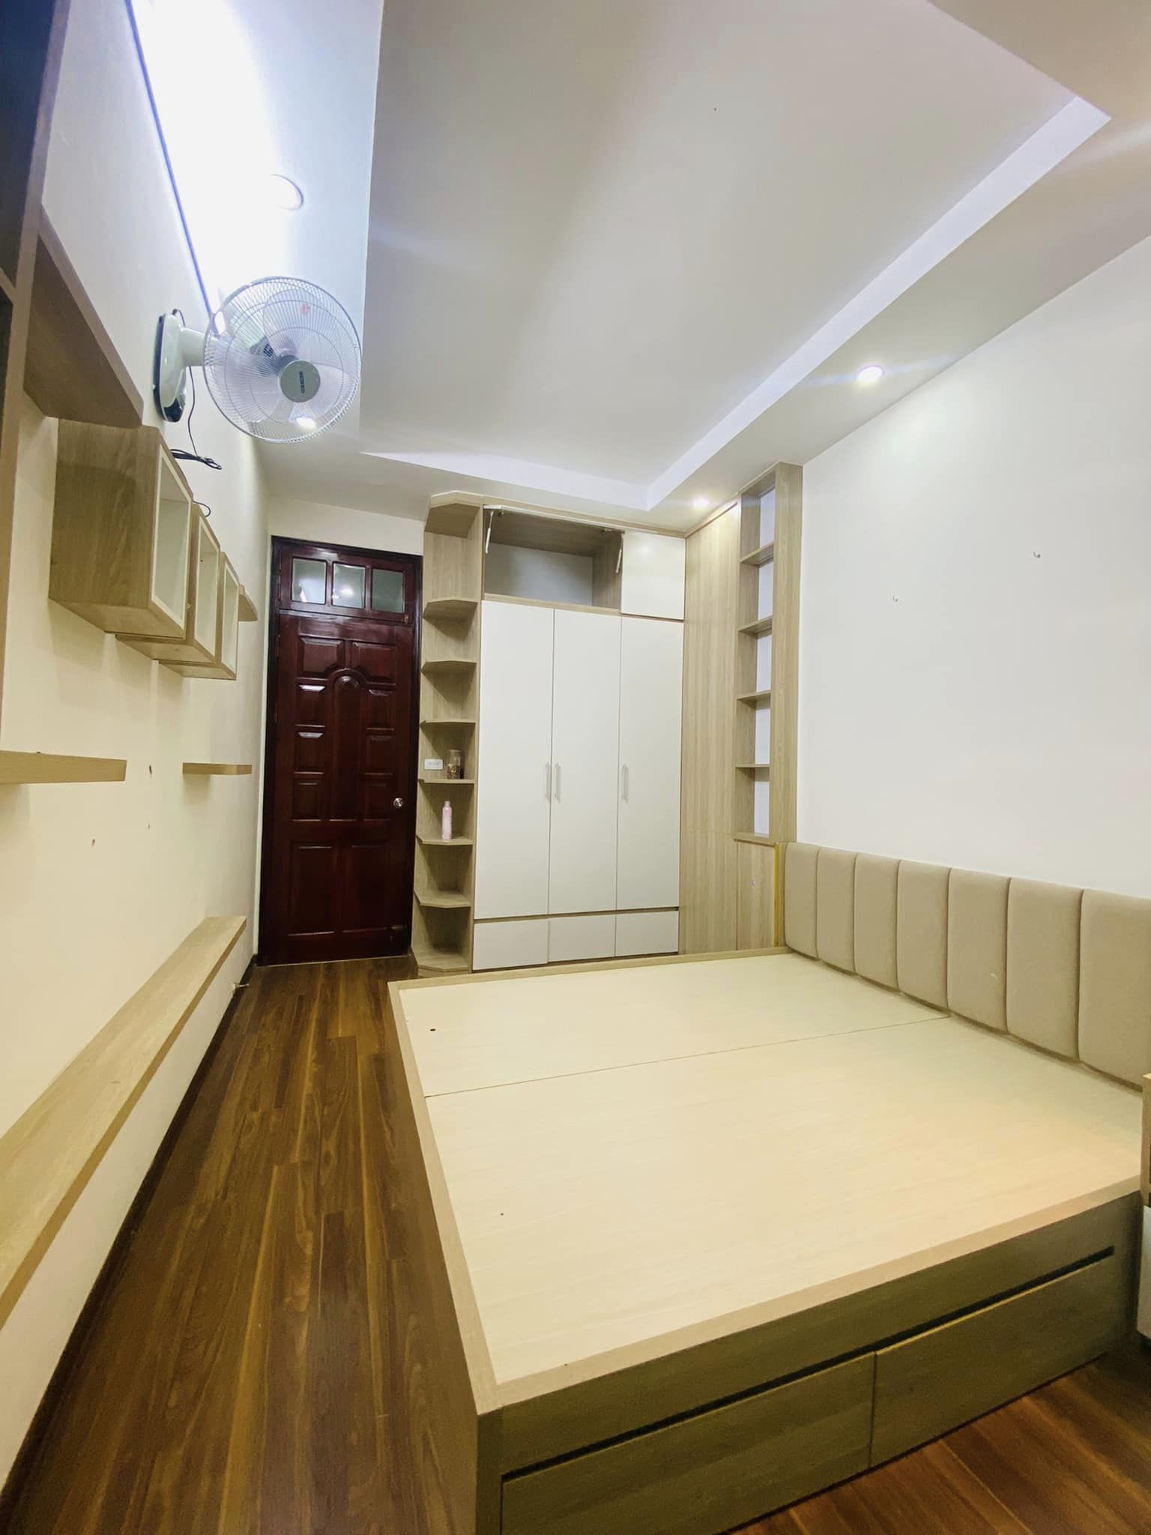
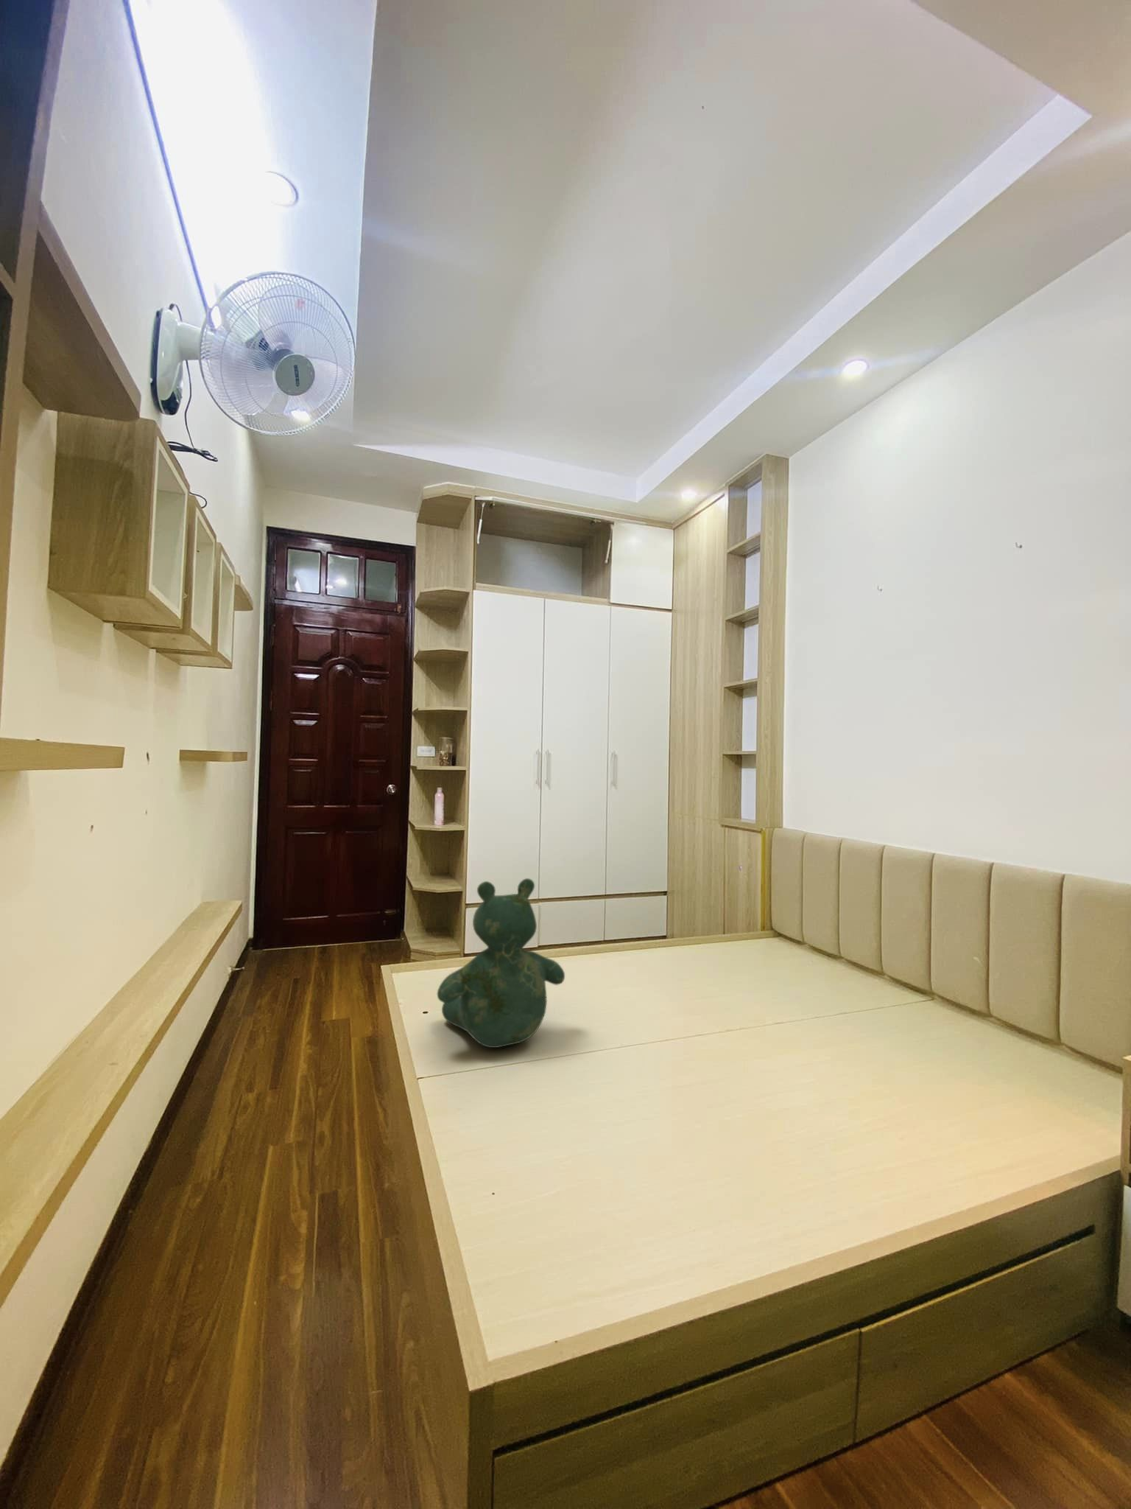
+ teddy bear (495, 954)
